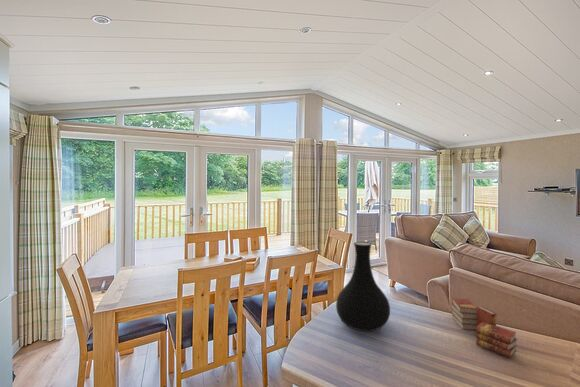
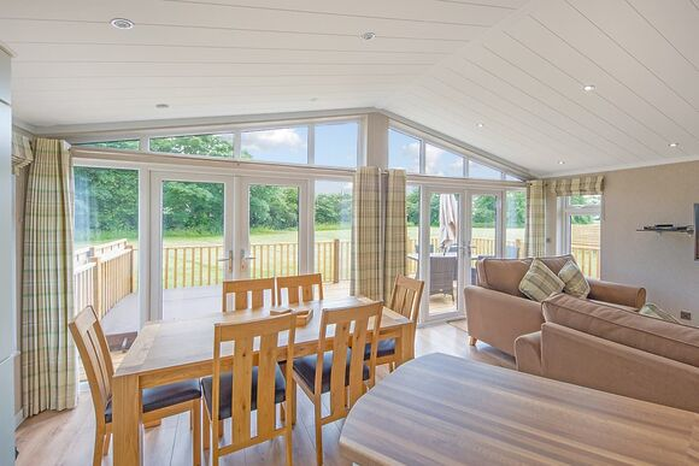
- book (478, 322)
- vase (362, 284)
